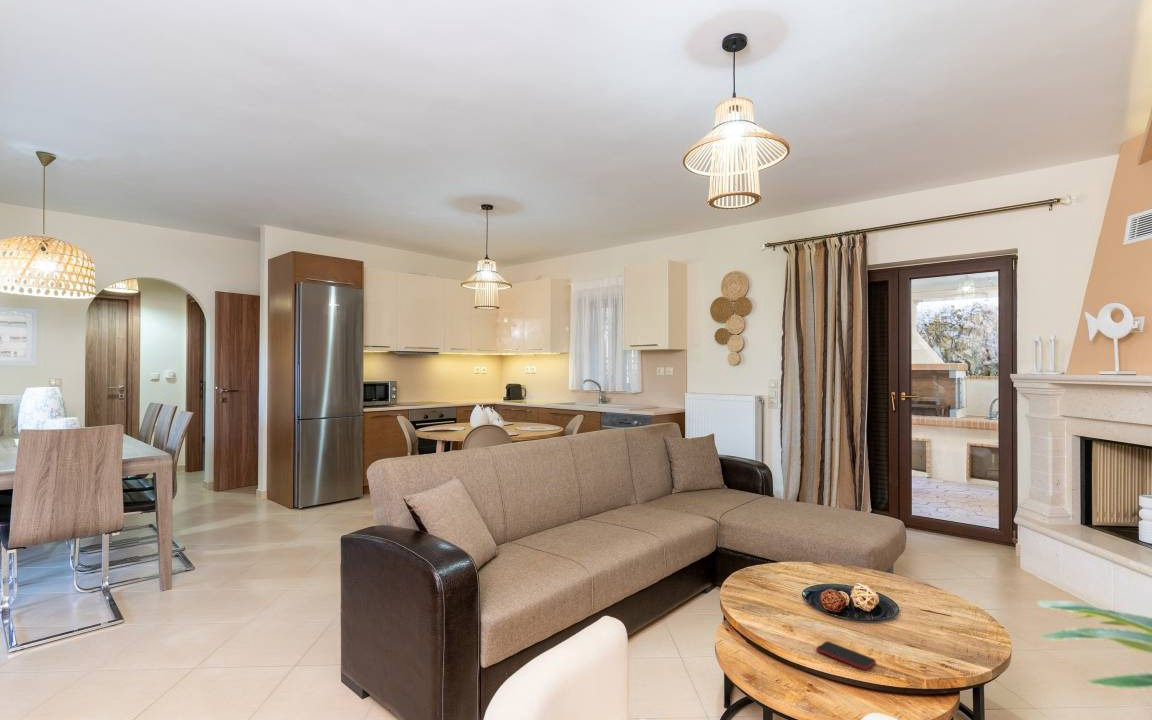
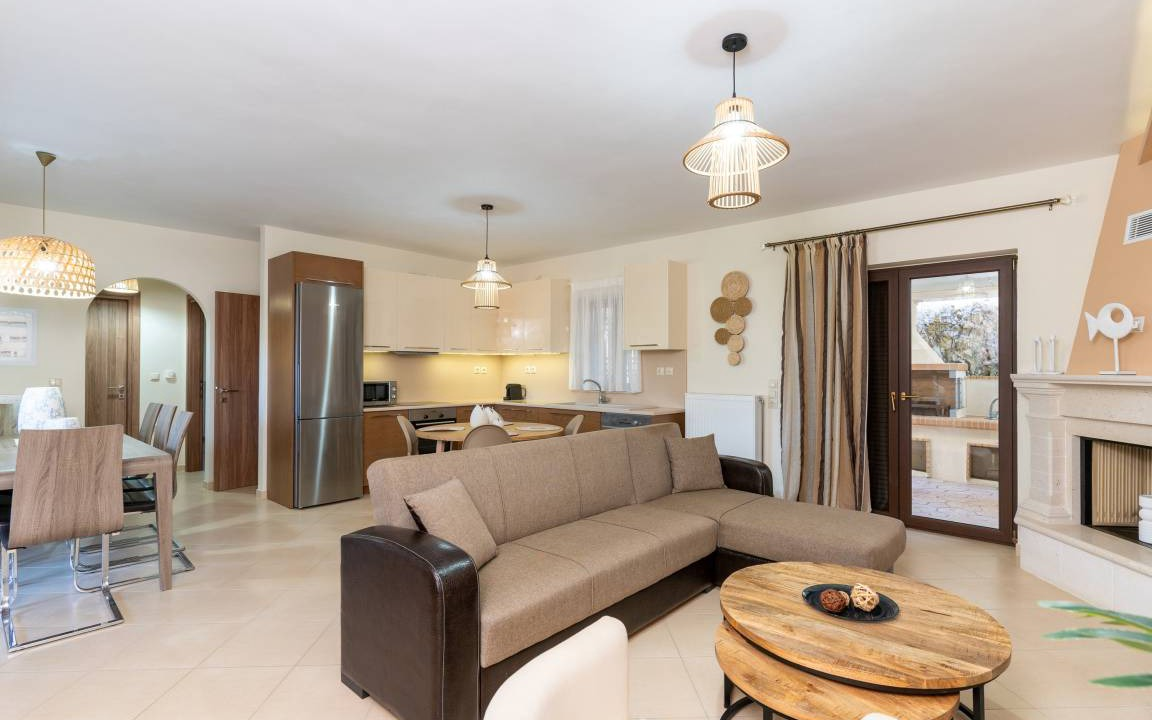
- smartphone (845, 655)
